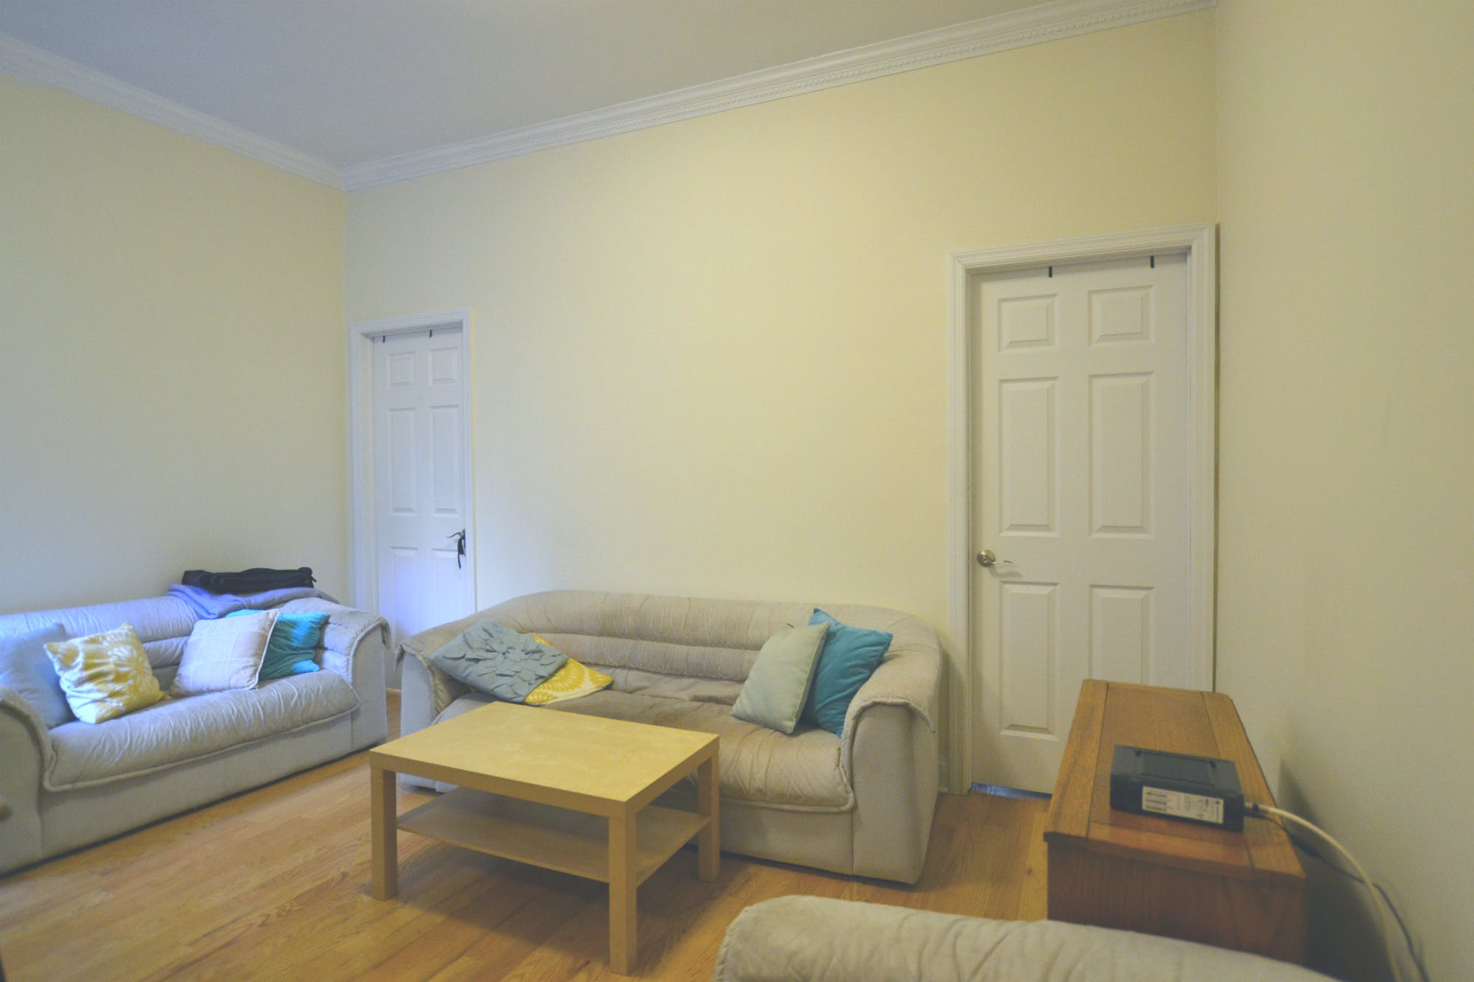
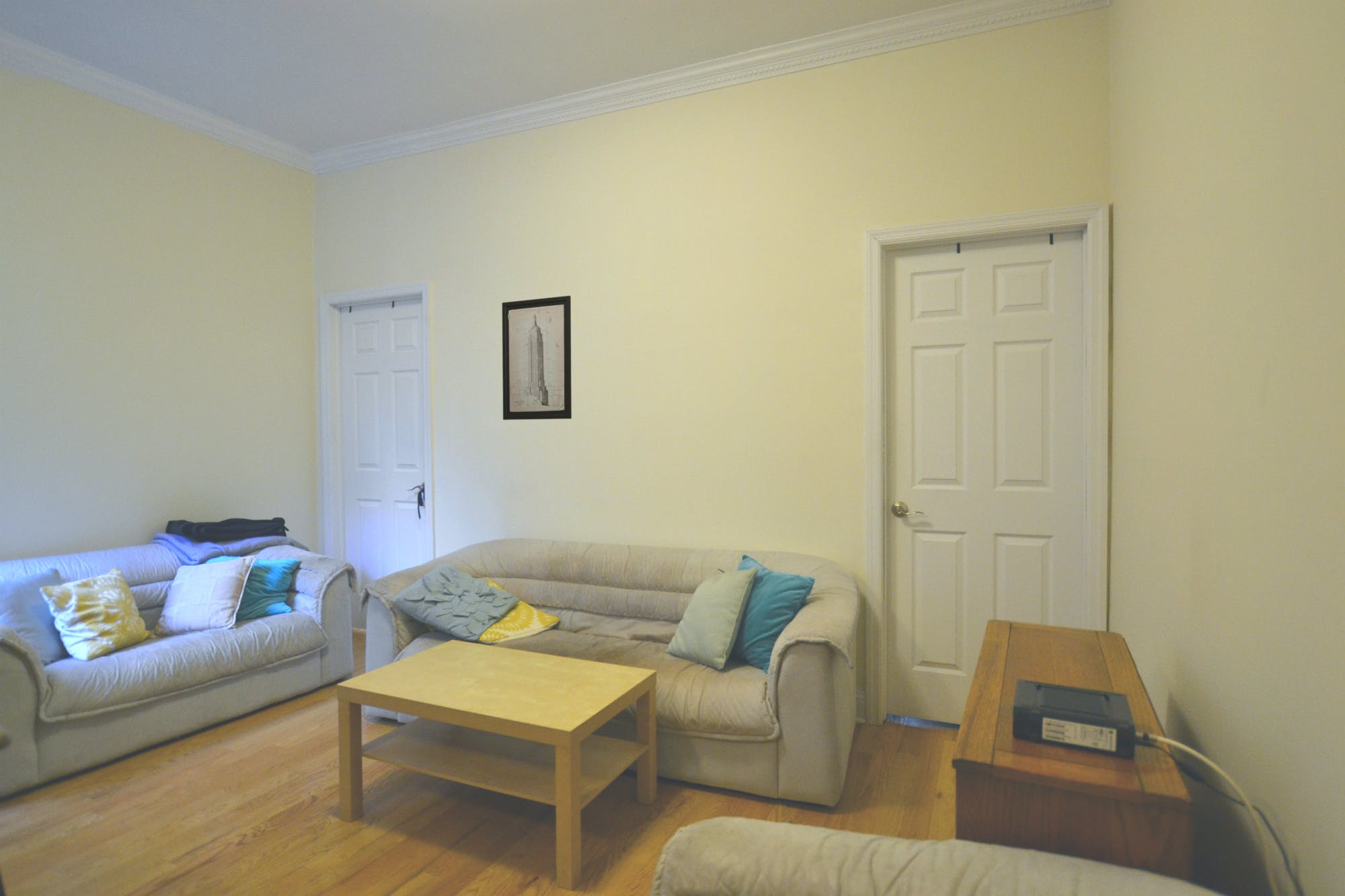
+ wall art (536, 359)
